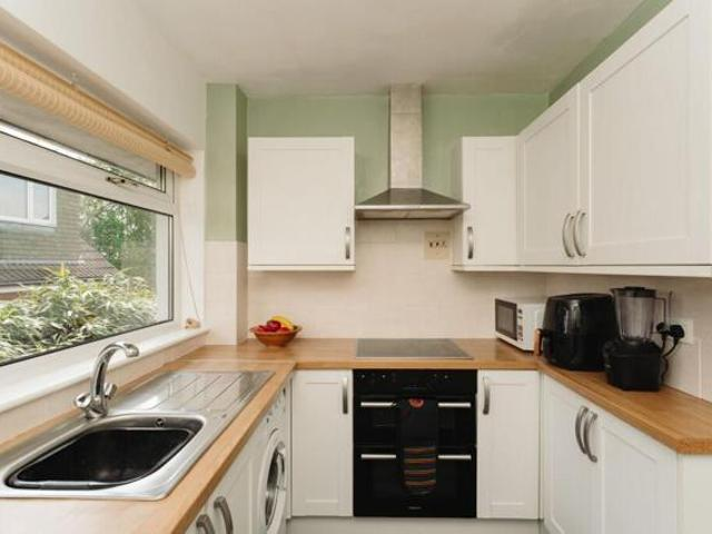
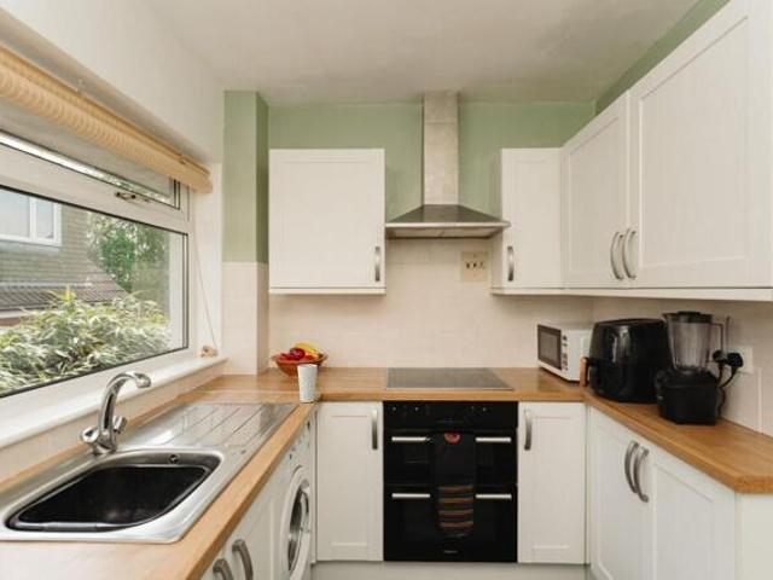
+ cup (307, 383)
